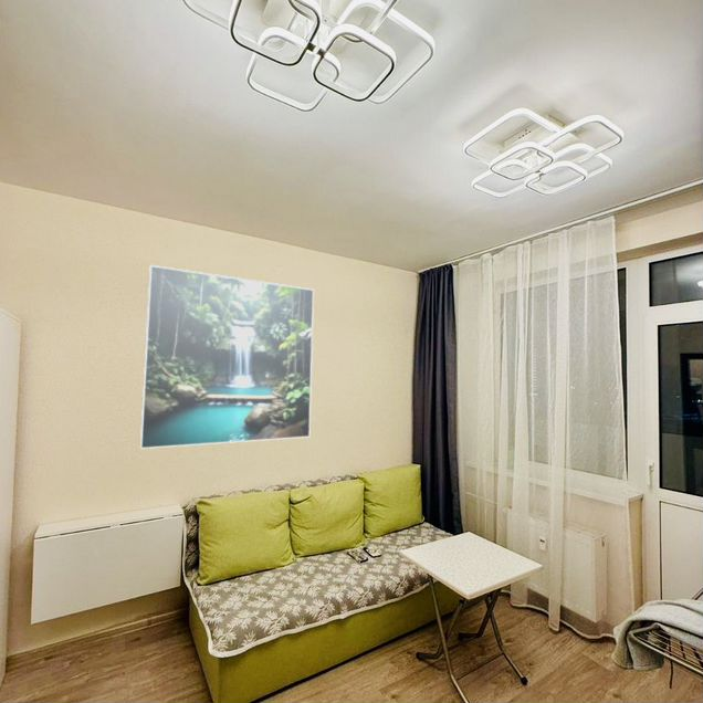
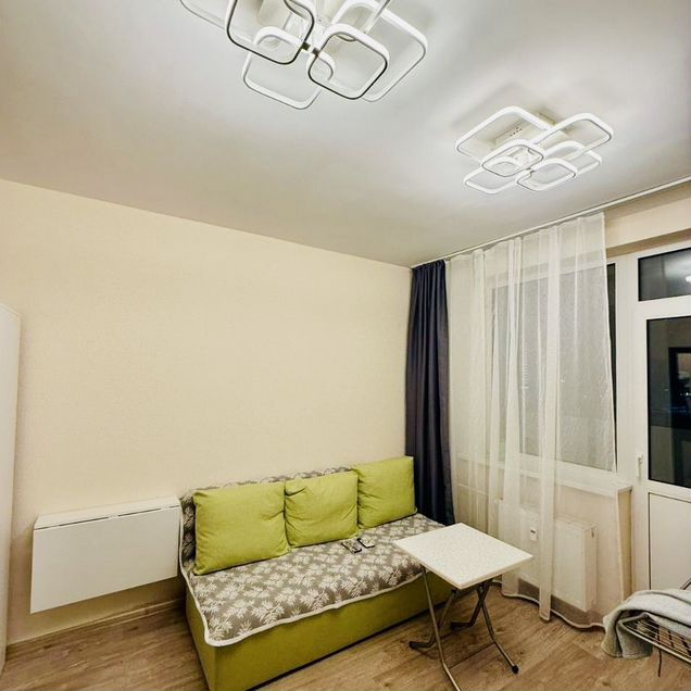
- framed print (237, 359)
